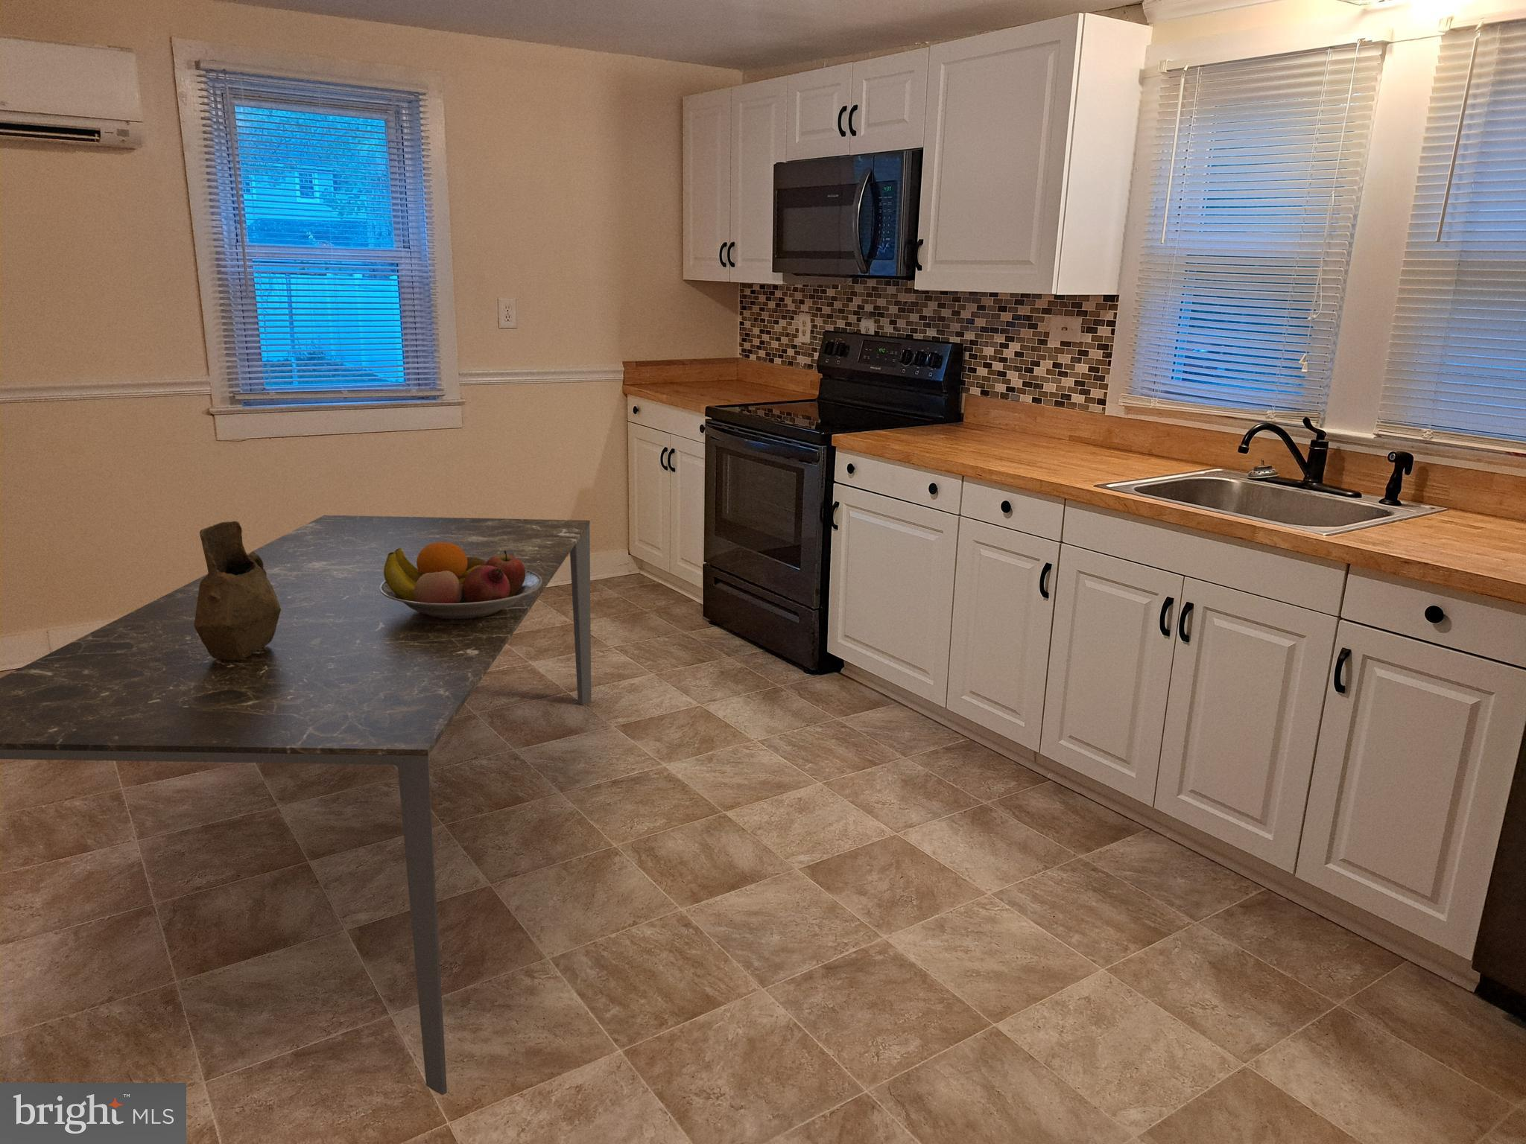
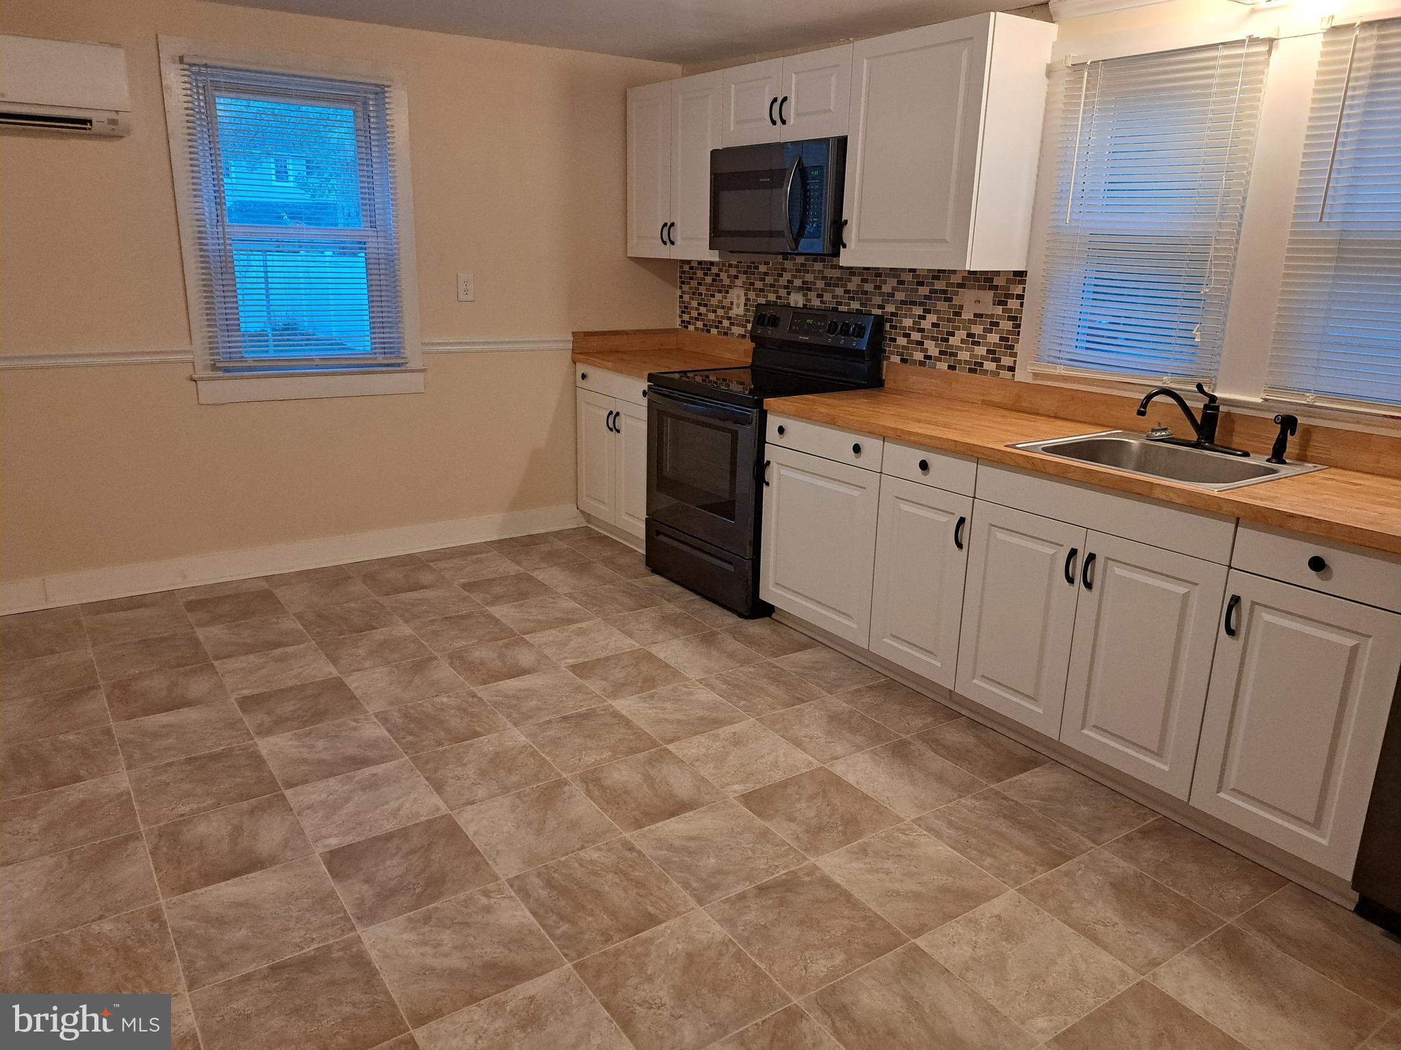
- dining table (366, 717)
- pitcher (246, 589)
- fruit bowl (461, 576)
